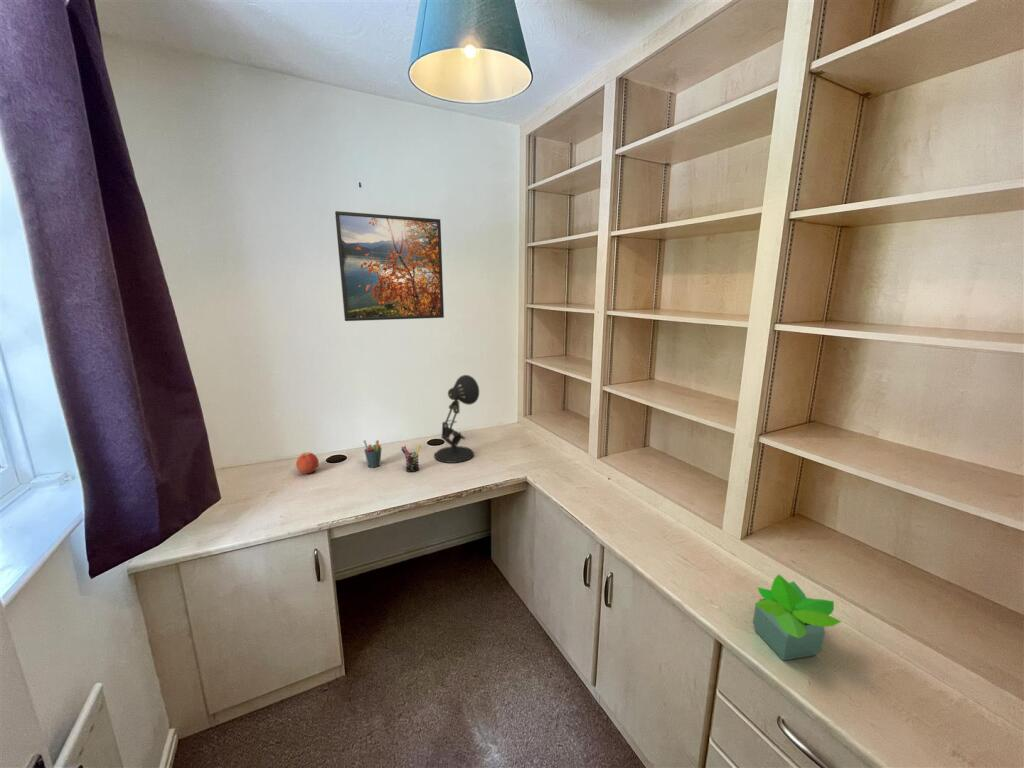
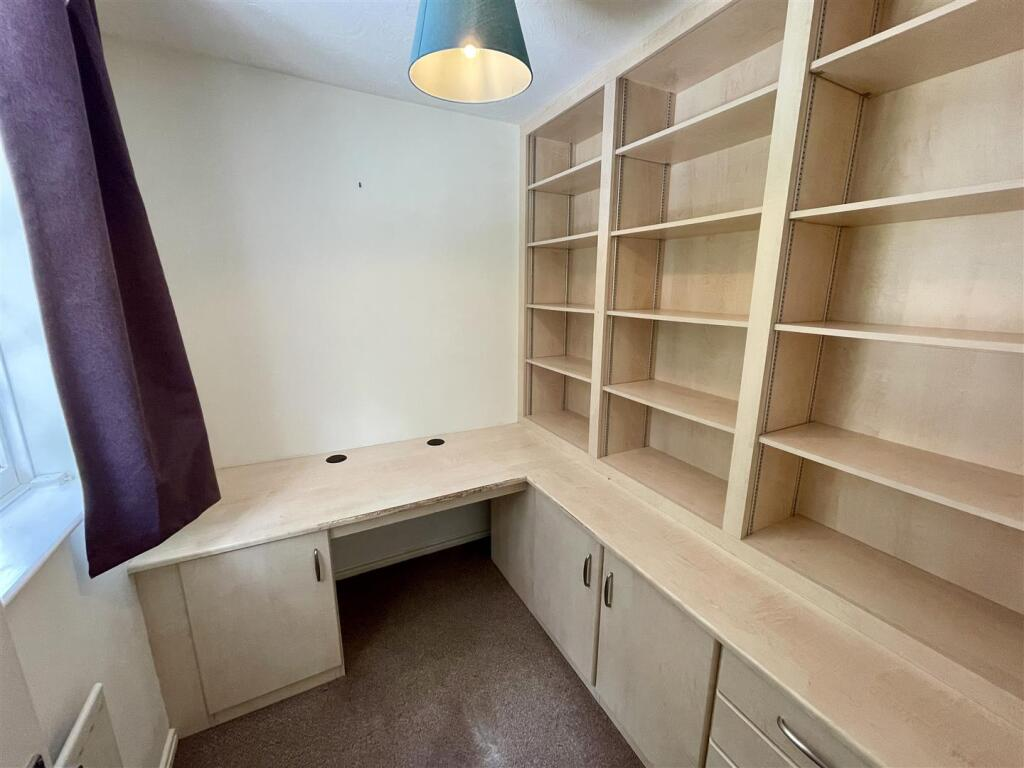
- apple (307, 462)
- pen holder (411, 457)
- desk lamp (454, 417)
- potted plant (791, 617)
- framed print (393, 268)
- pen holder (373, 452)
